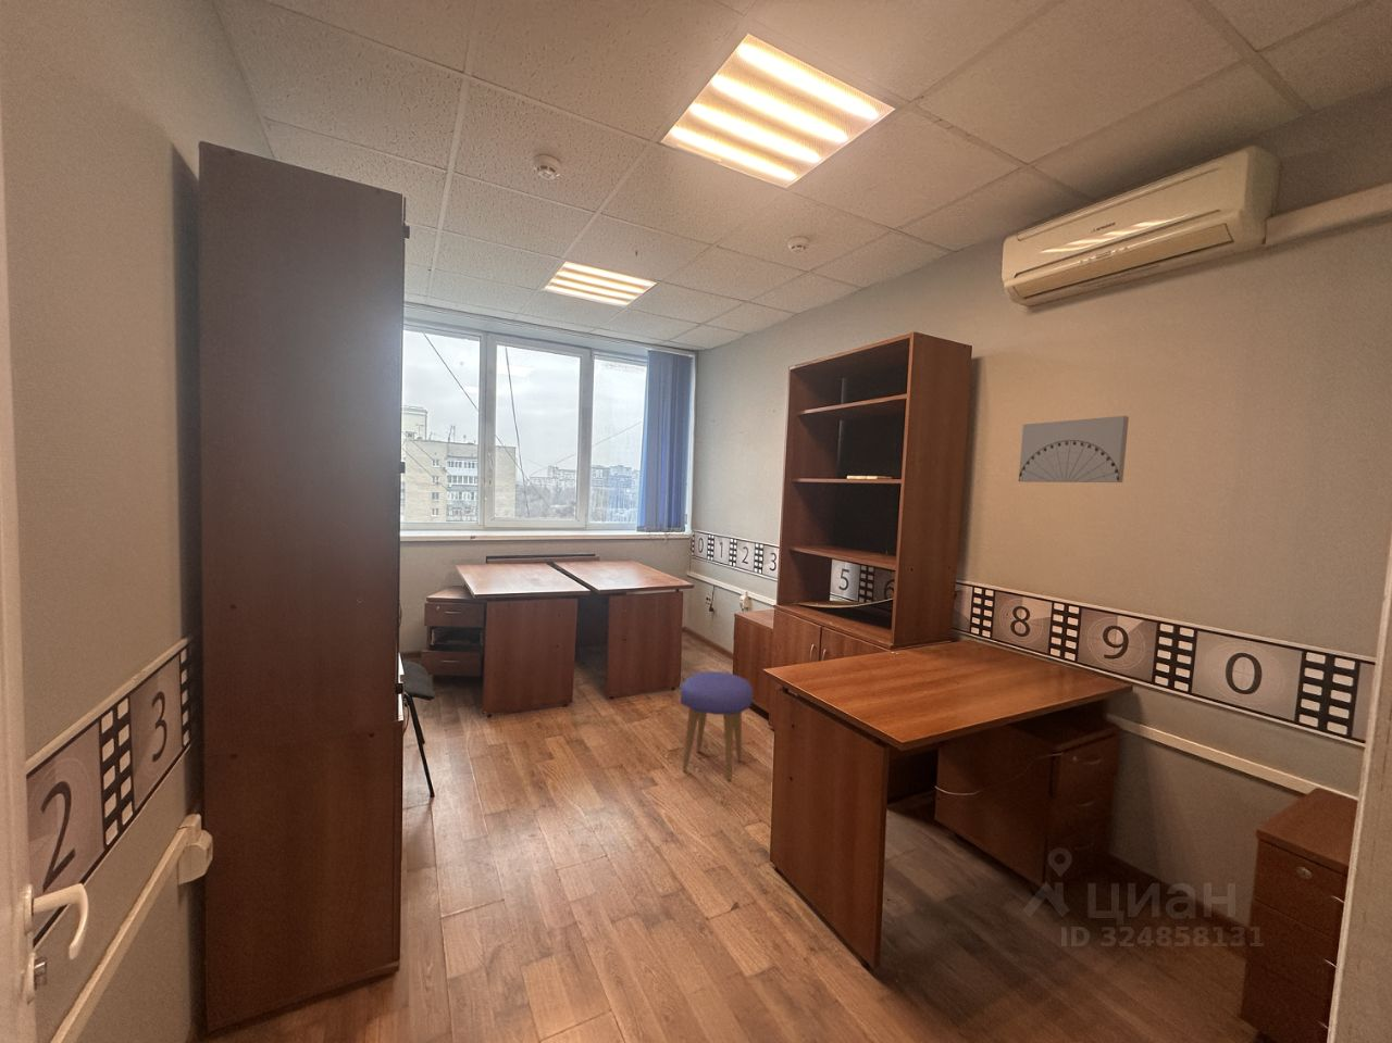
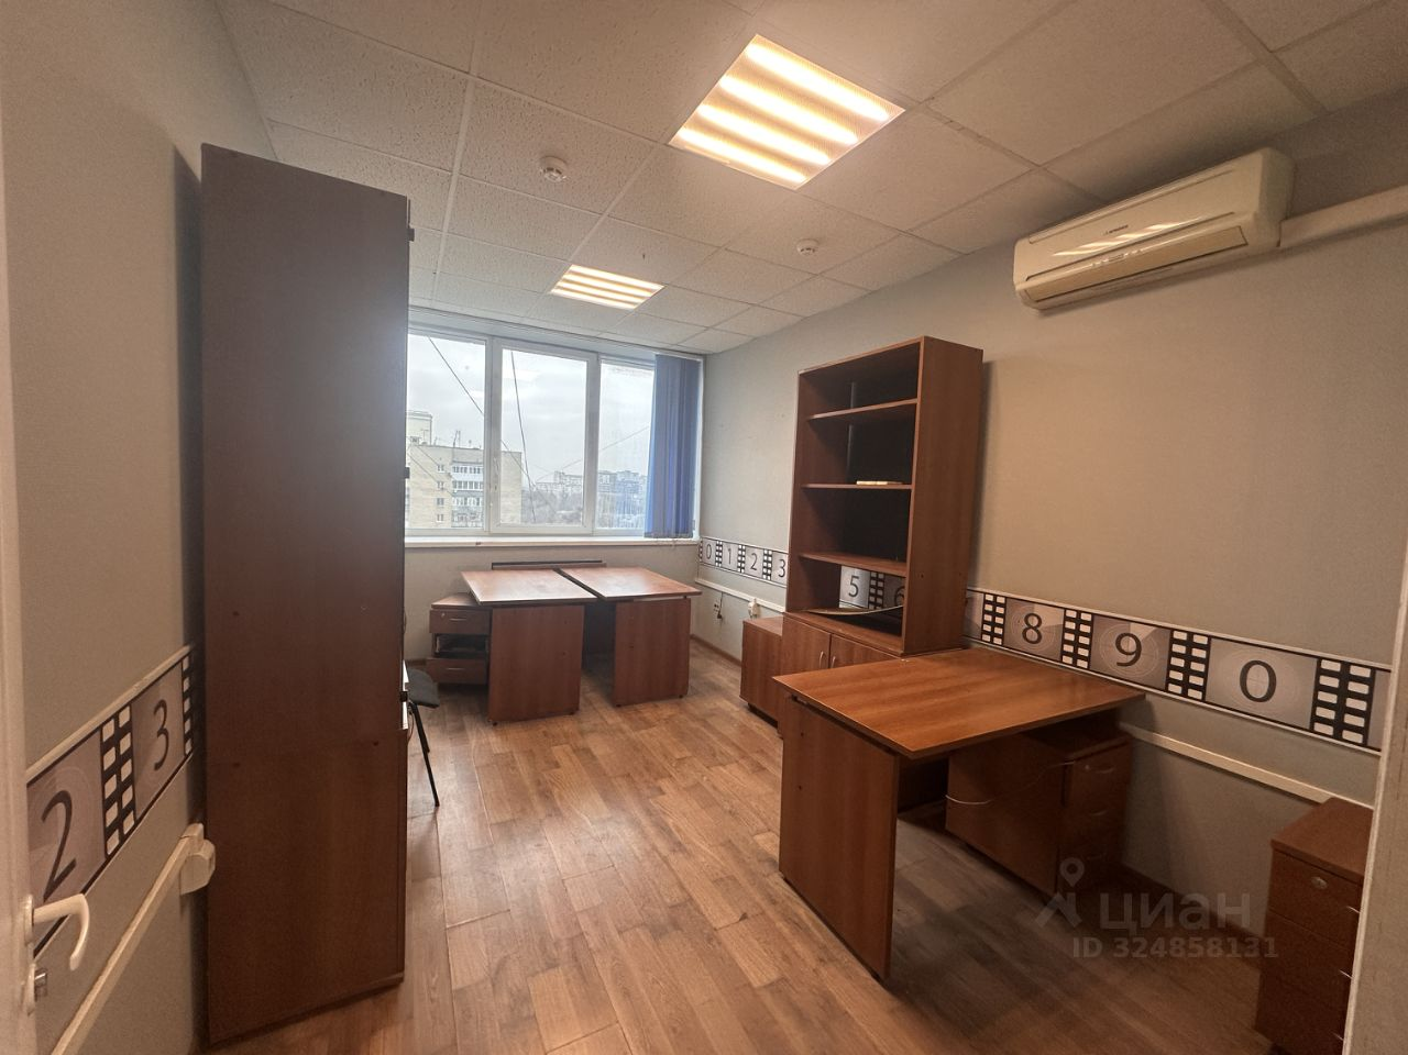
- wall art (1069, 451)
- stool (715, 714)
